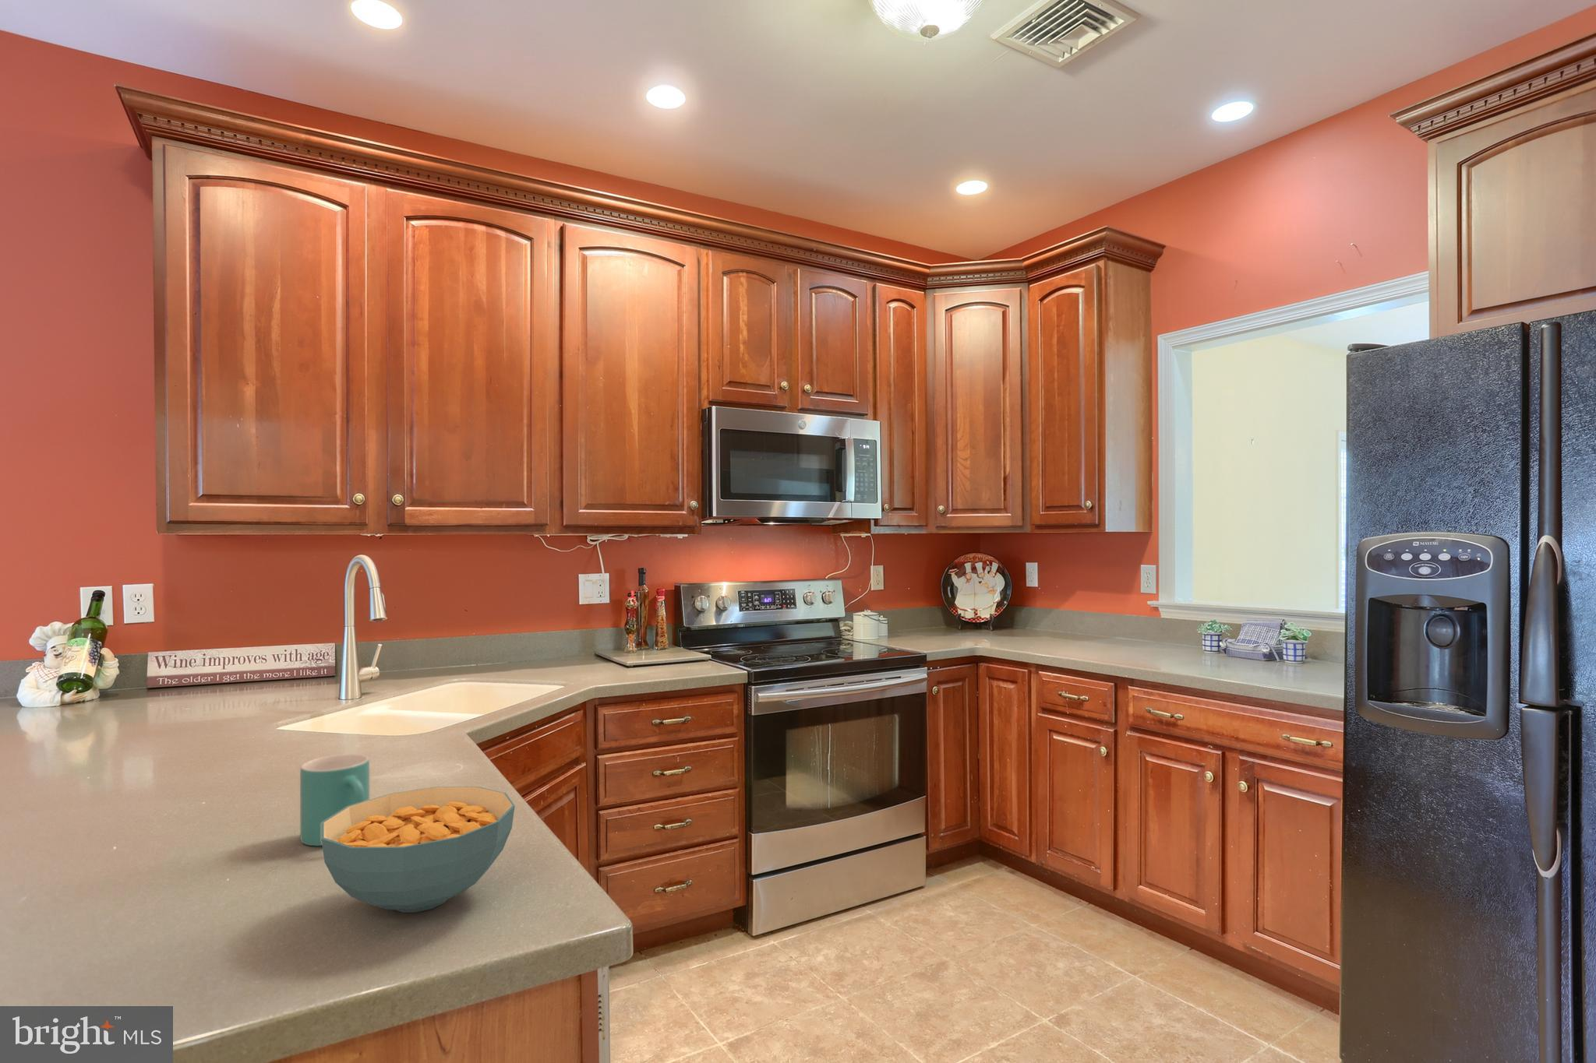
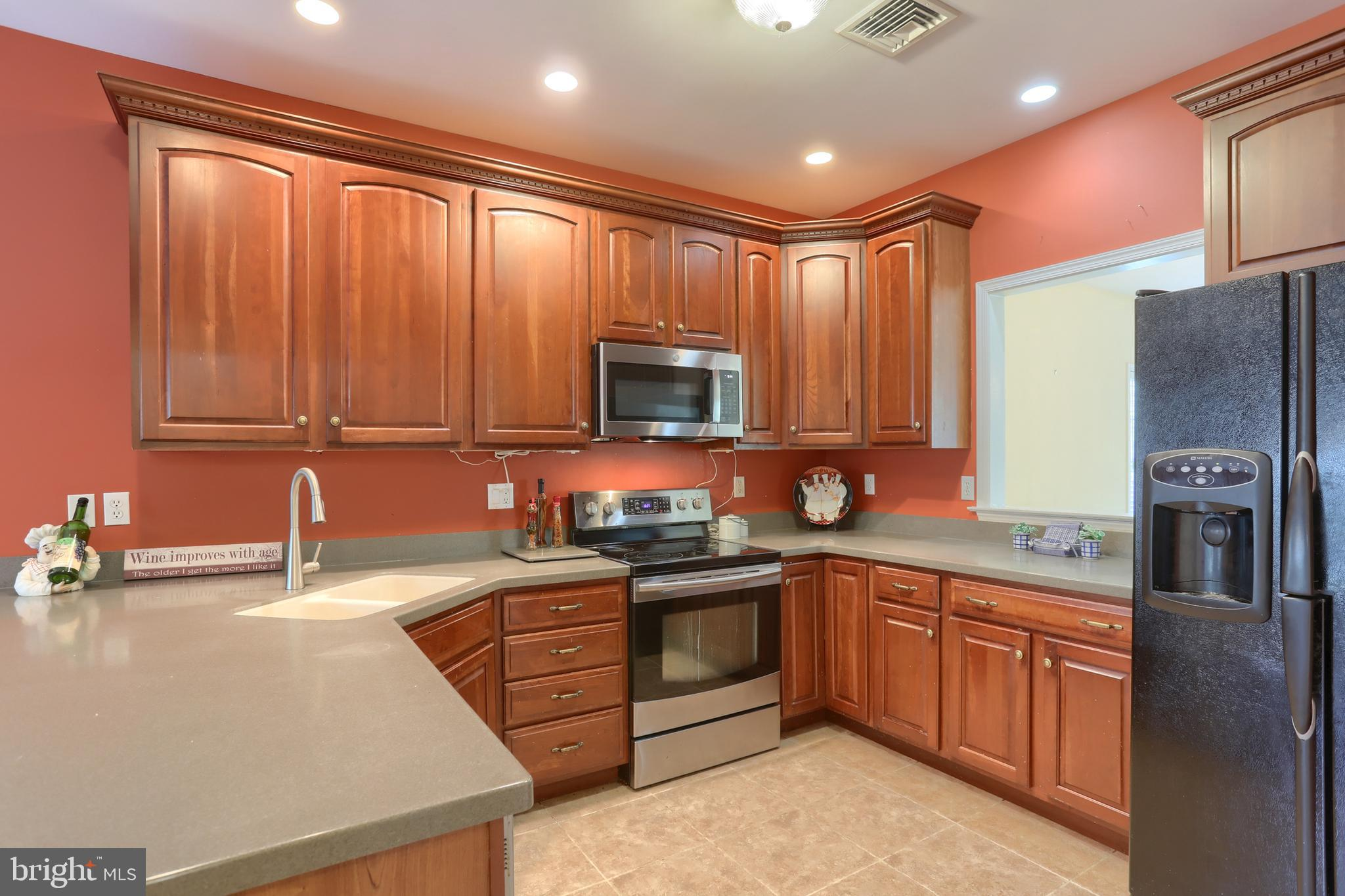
- cereal bowl (421, 857)
- mug (342, 801)
